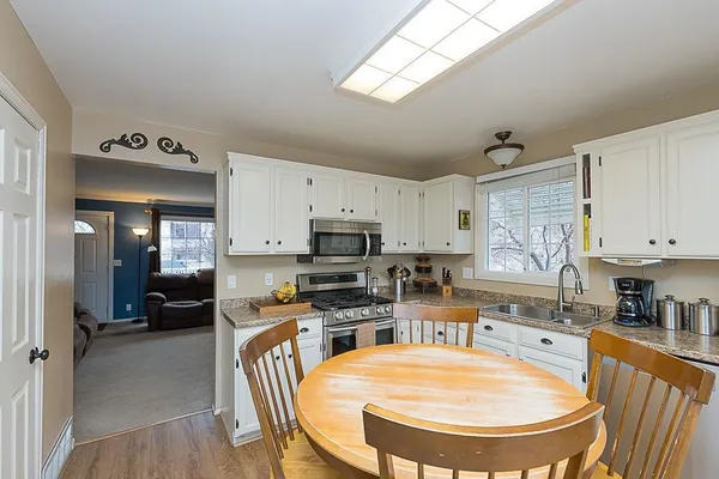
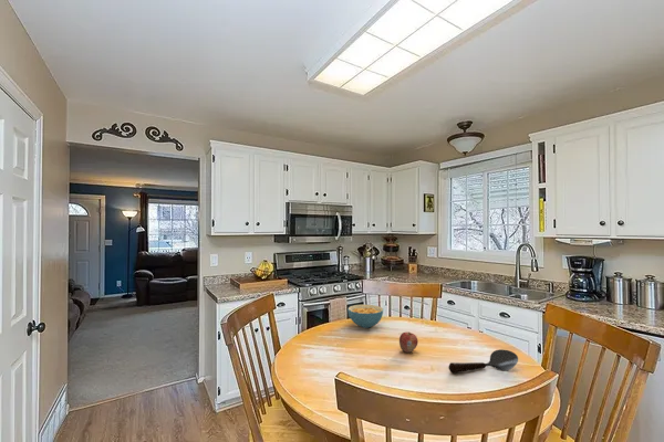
+ fruit (408, 340)
+ spoon (483, 362)
+ cereal bowl (365, 317)
